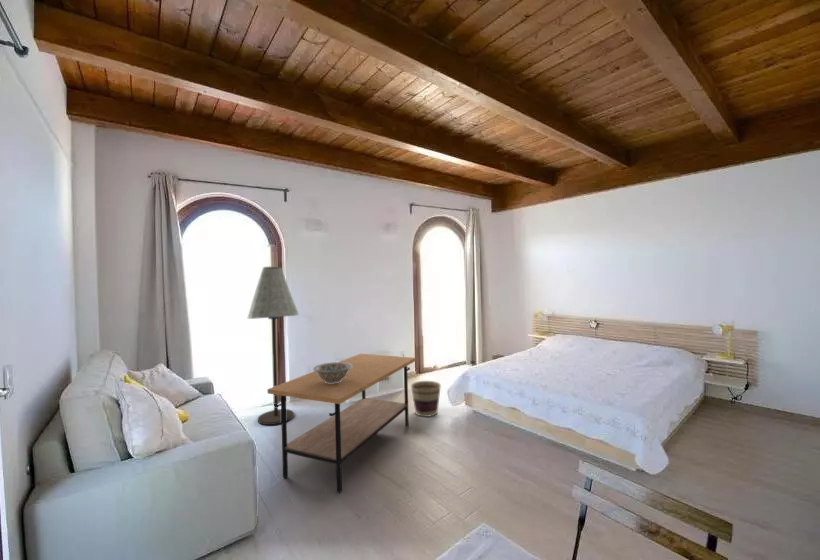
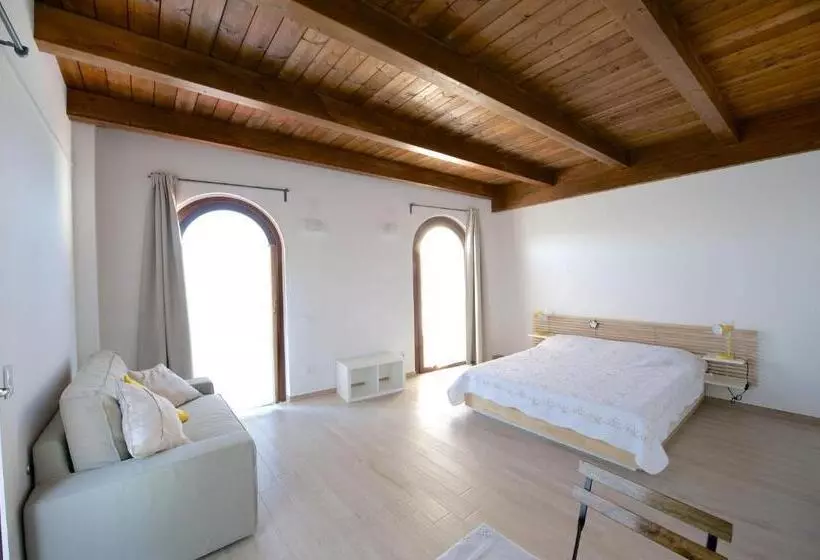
- coffee table (353, 409)
- floor lamp (274, 342)
- decorative bowl (333, 373)
- basket (426, 398)
